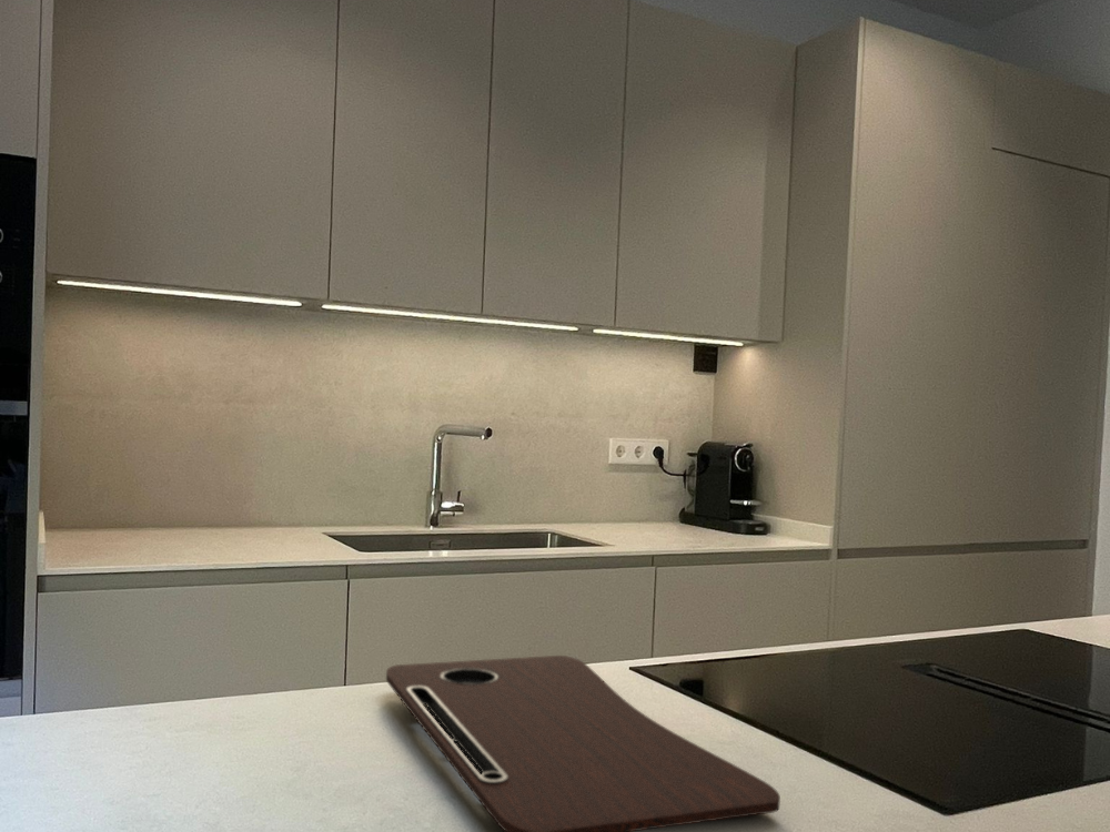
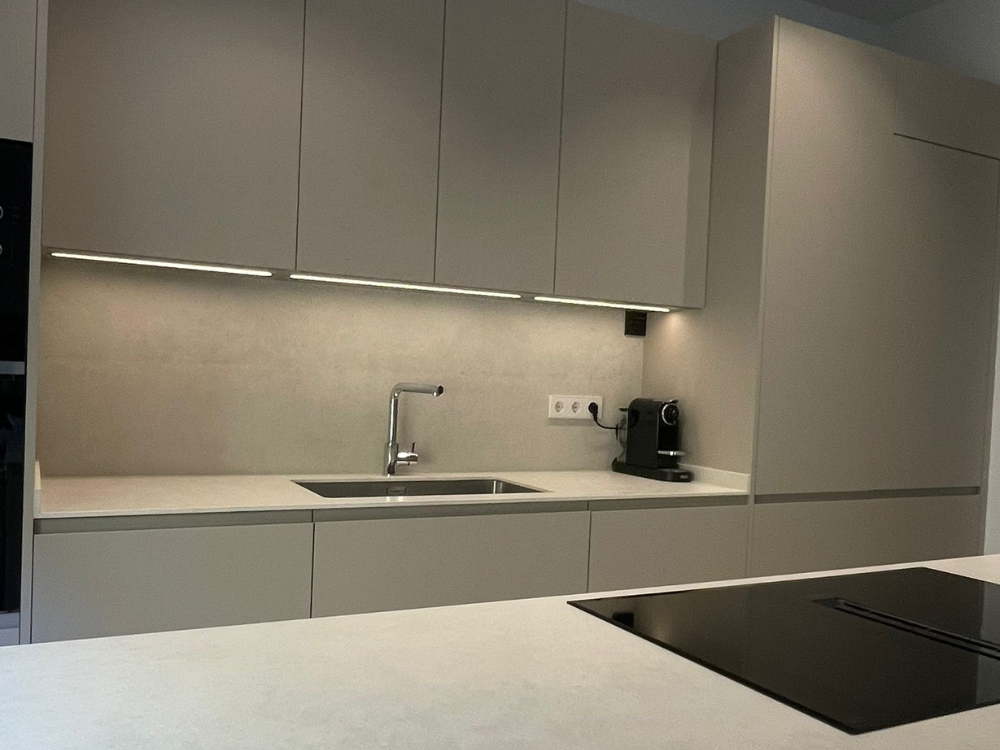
- cutting board (551, 732)
